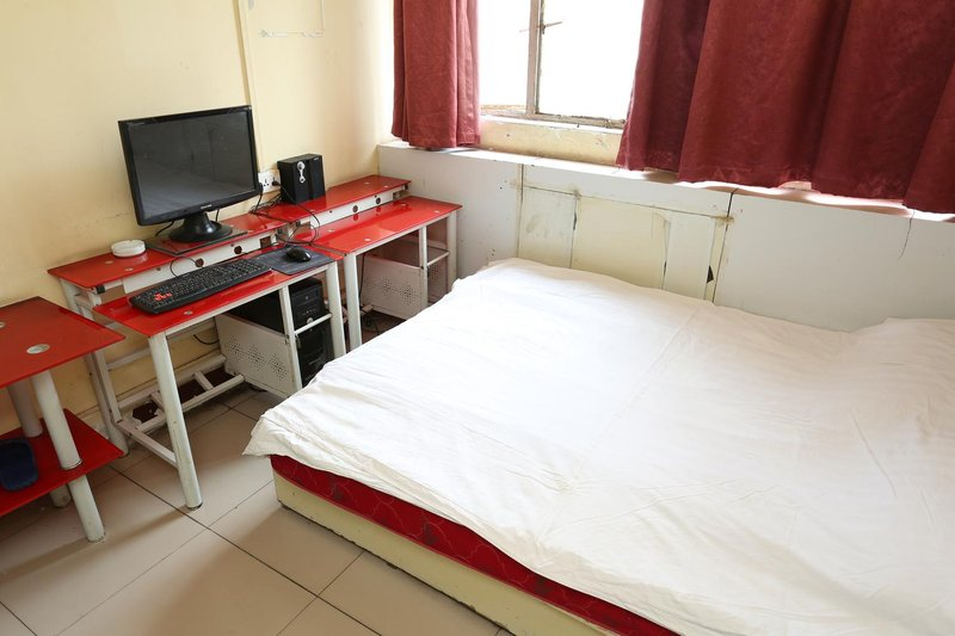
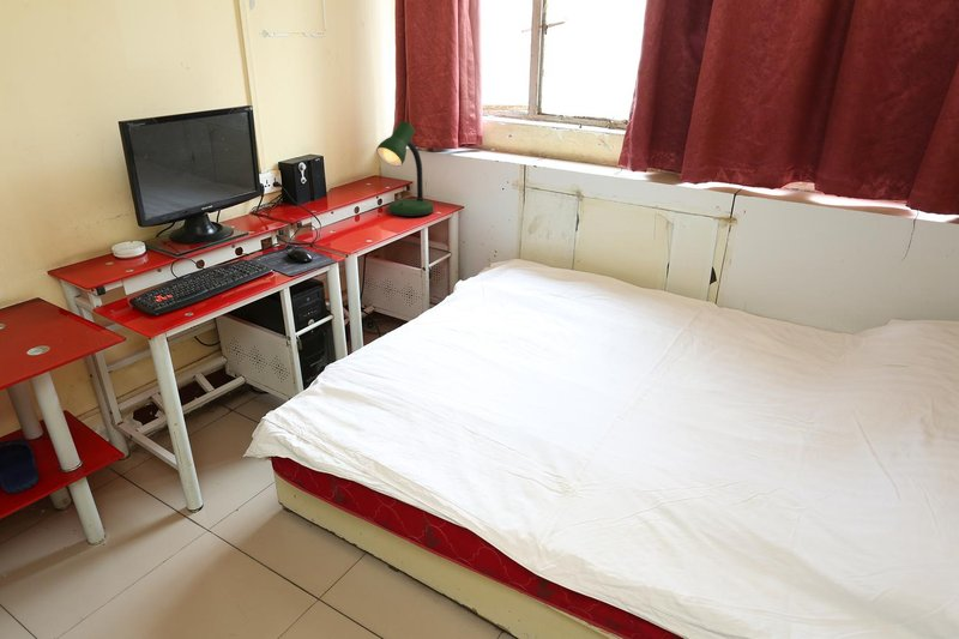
+ desk lamp (400, 164)
